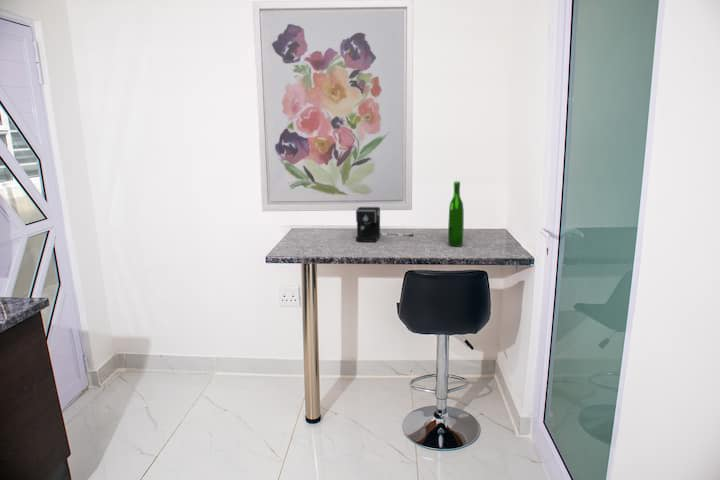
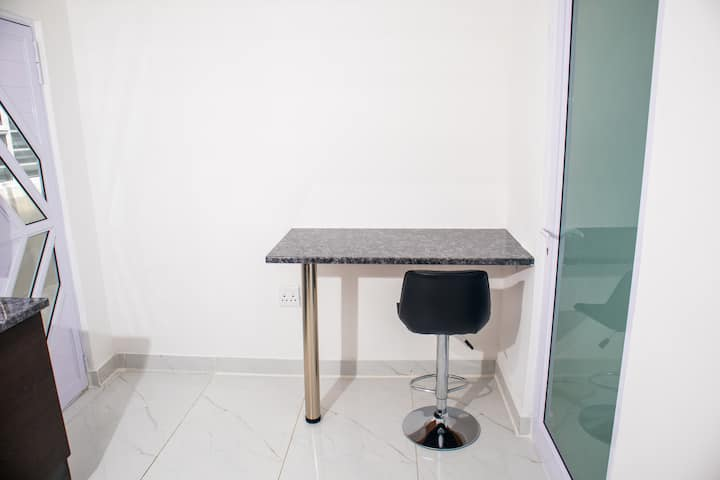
- wine bottle (456, 213)
- wall art (335, 109)
- coffee maker (379, 223)
